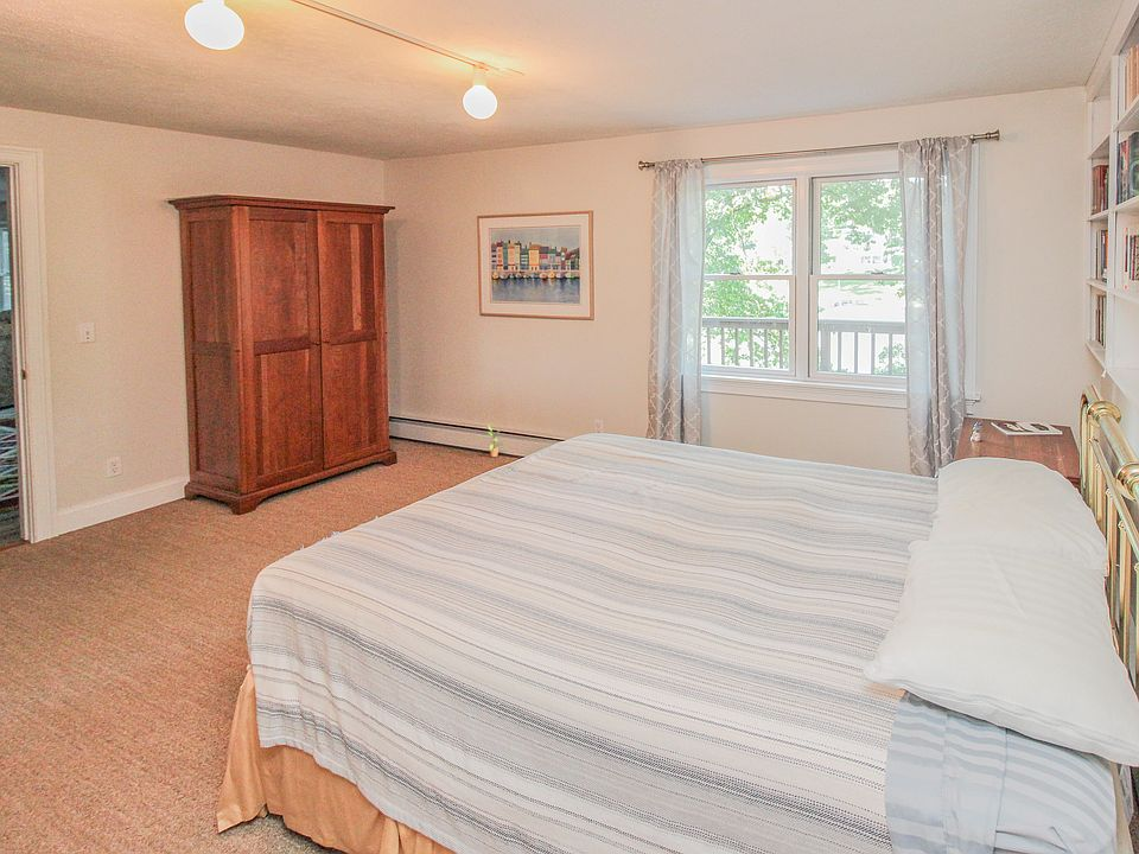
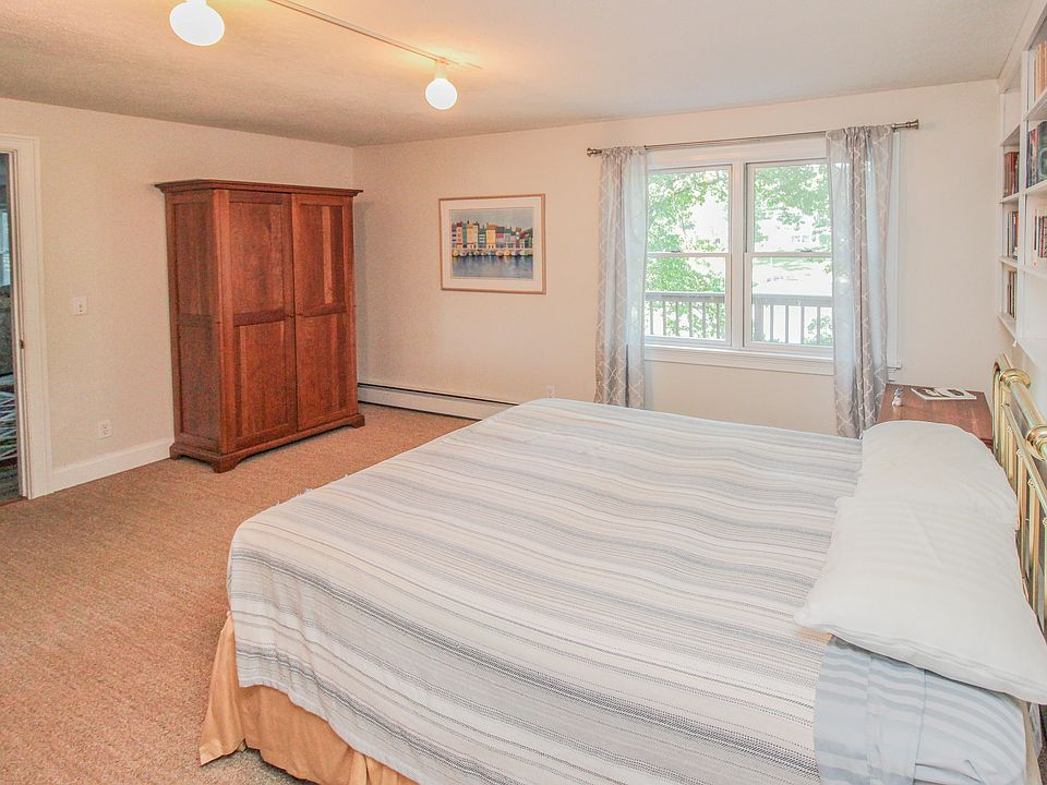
- potted plant (494, 440)
